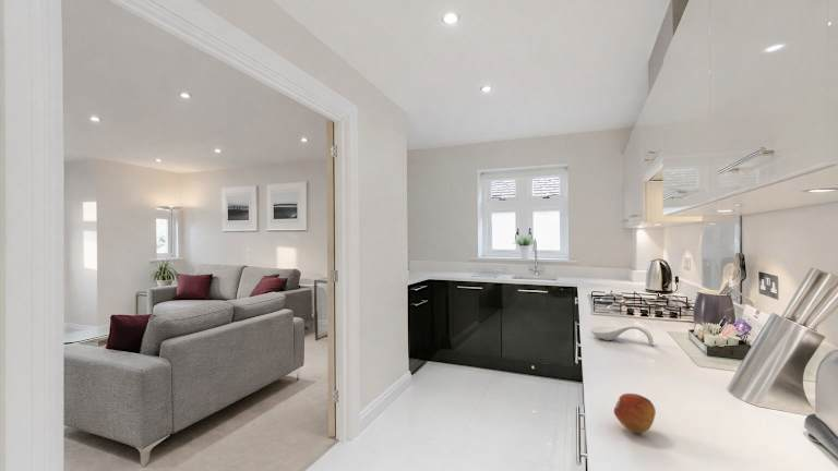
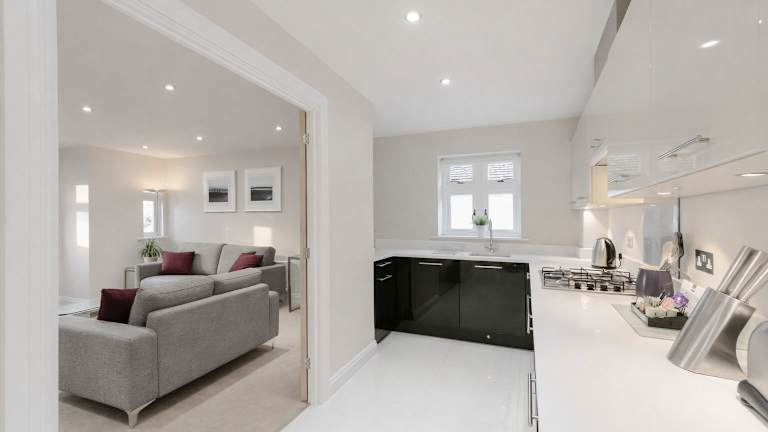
- spoon rest (620, 331)
- fruit (634, 412)
